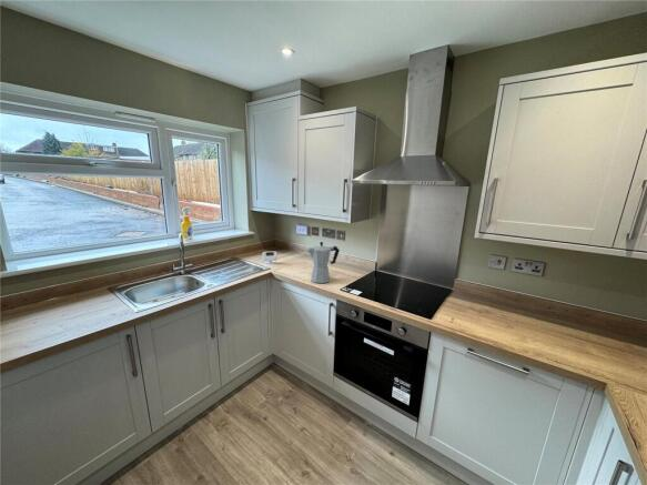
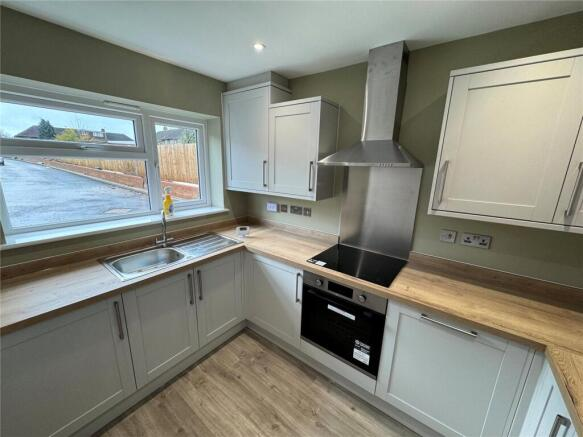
- moka pot (323, 261)
